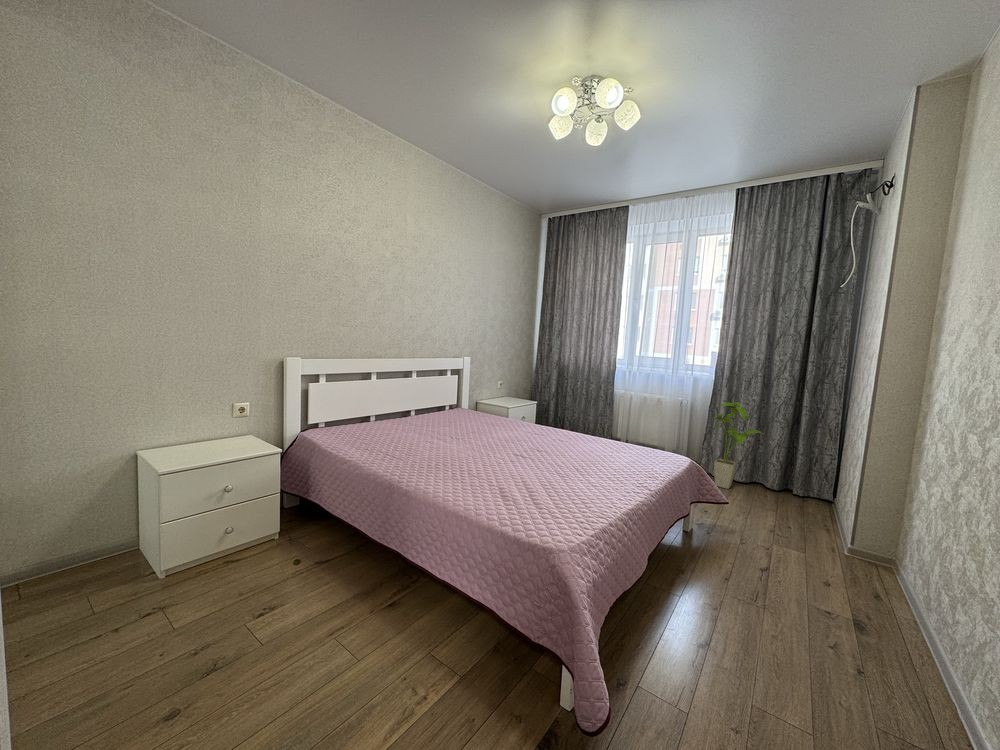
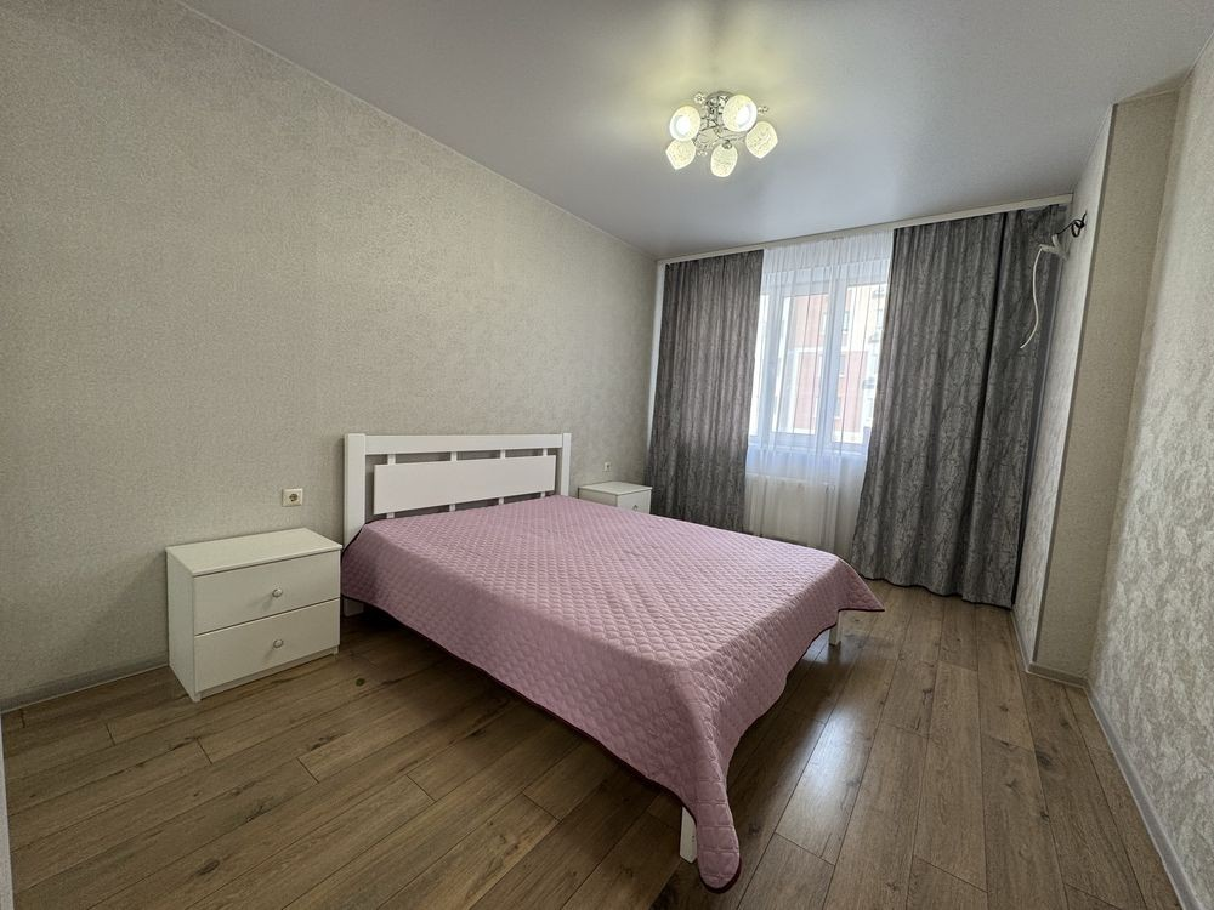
- house plant (734, 445)
